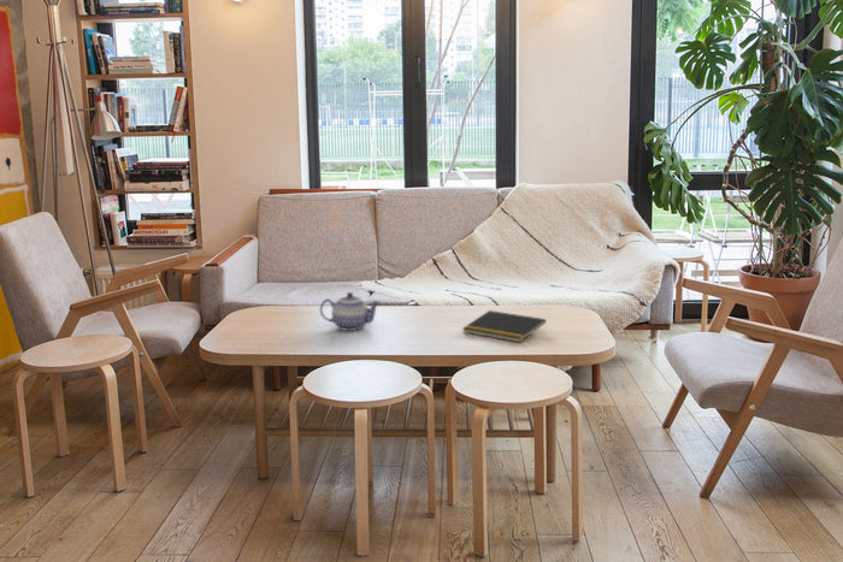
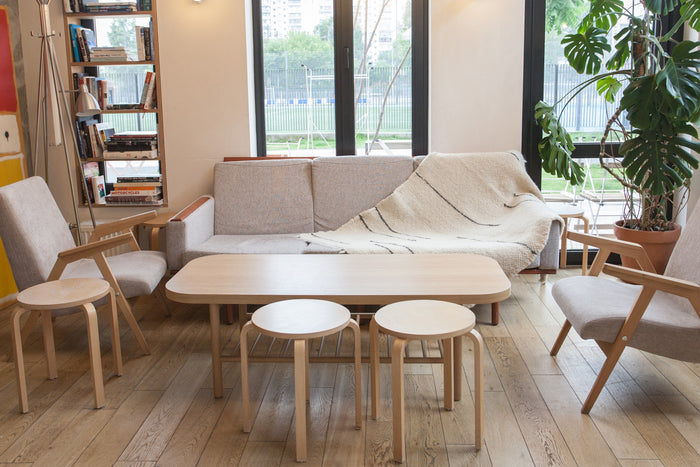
- teapot (349, 309)
- notepad (503, 325)
